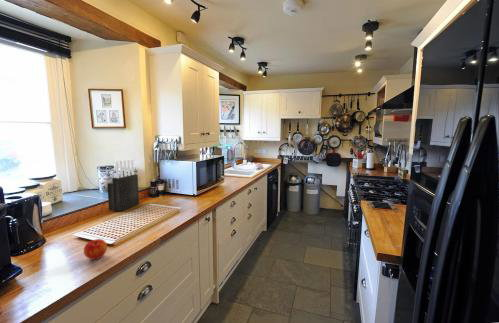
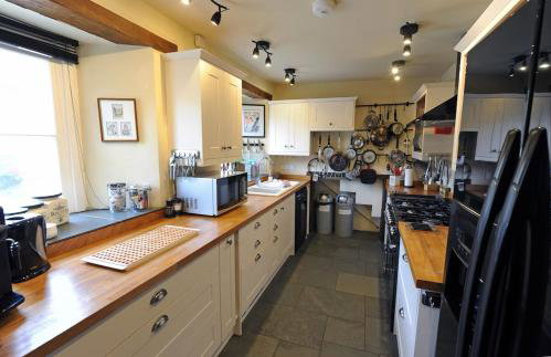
- knife block (122, 183)
- apple (95, 249)
